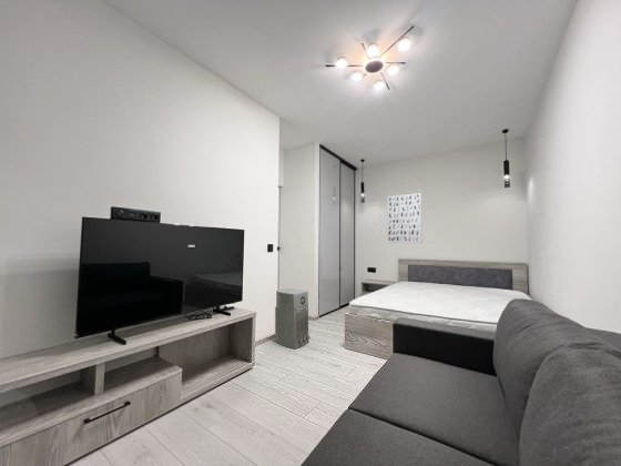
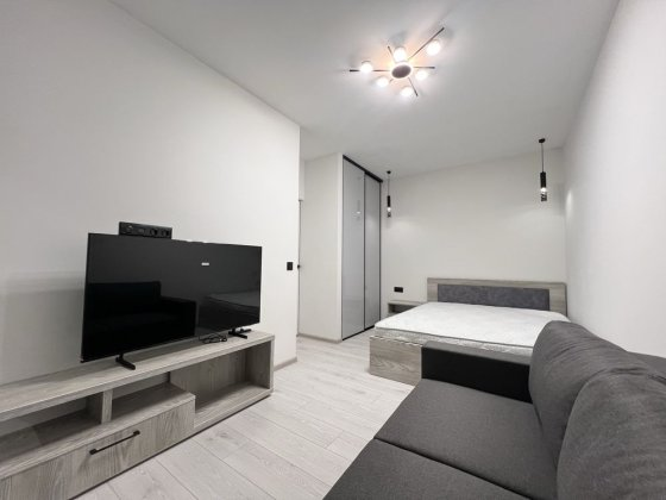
- air purifier (291, 316)
- wall art (404, 219)
